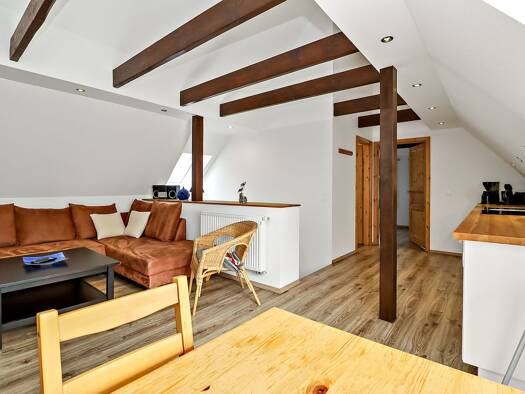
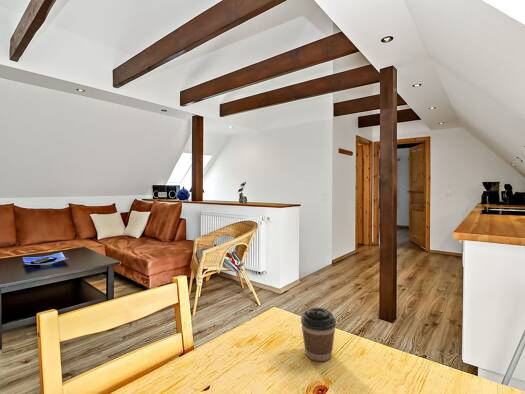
+ coffee cup (318, 331)
